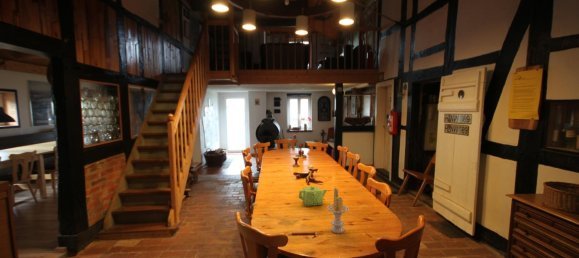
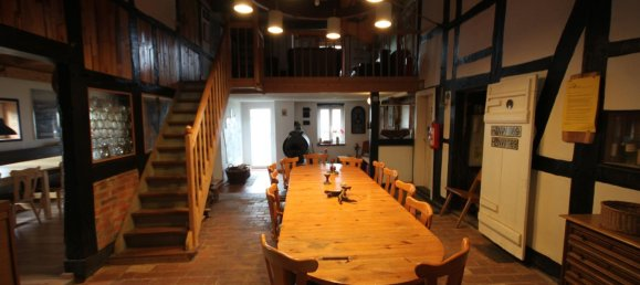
- teapot (313, 195)
- candle (337, 209)
